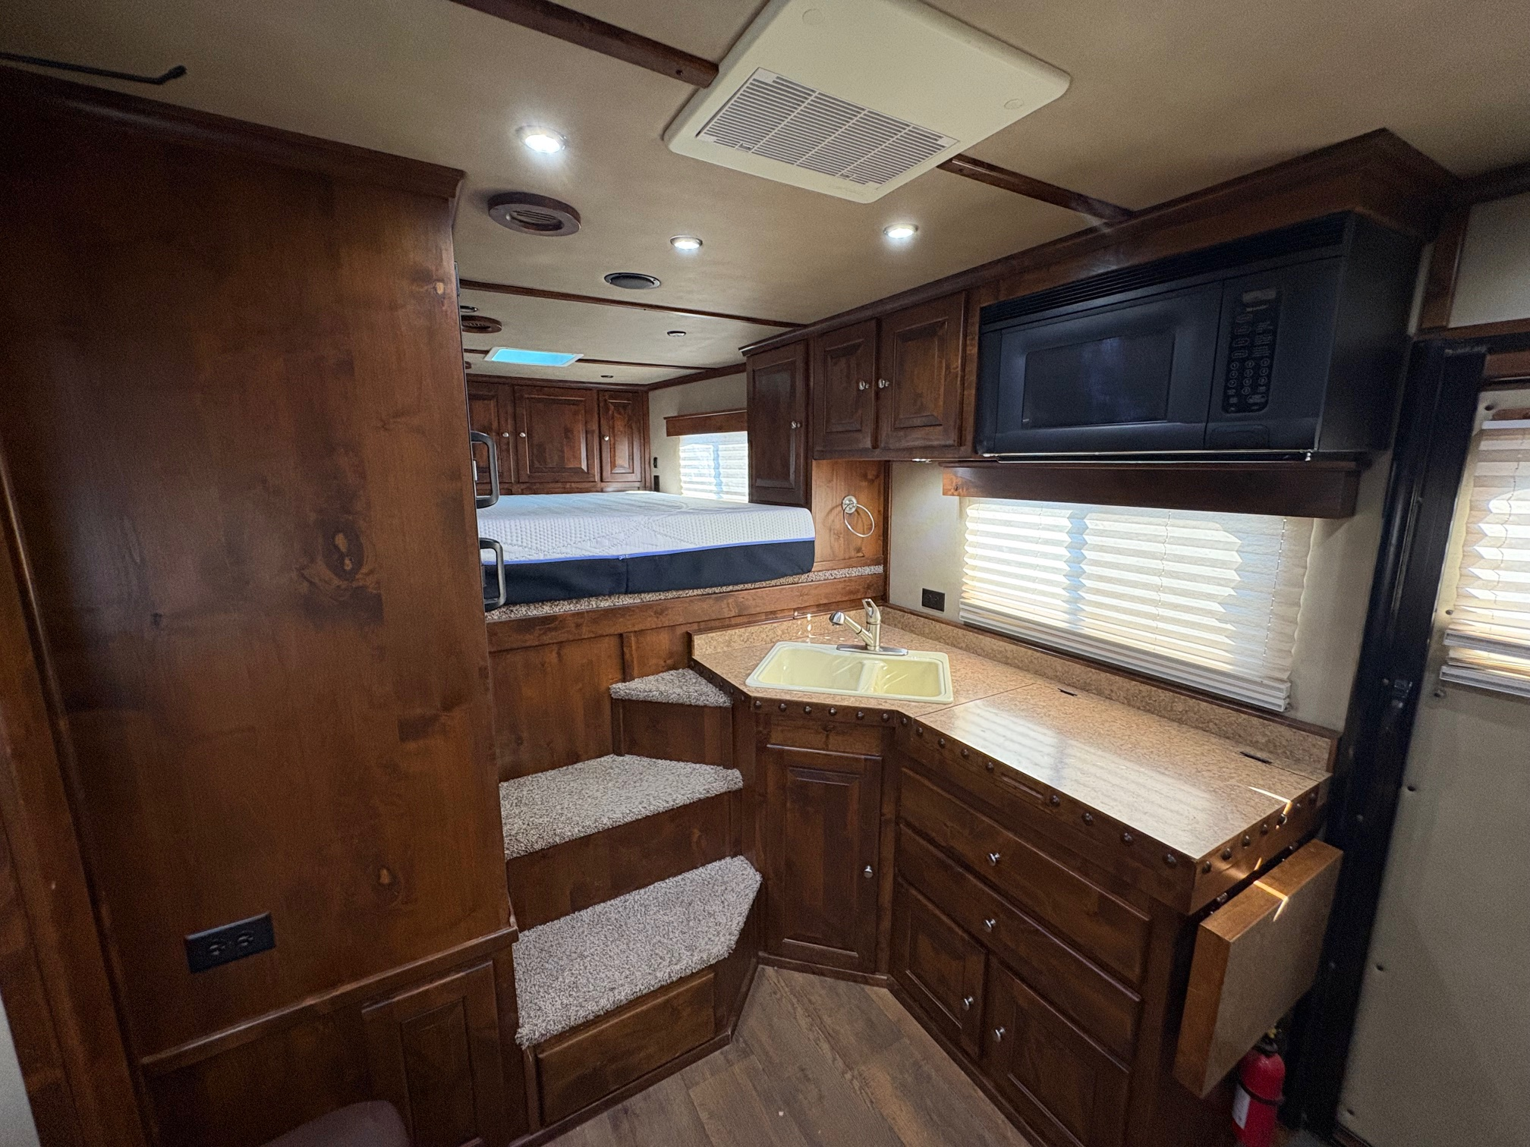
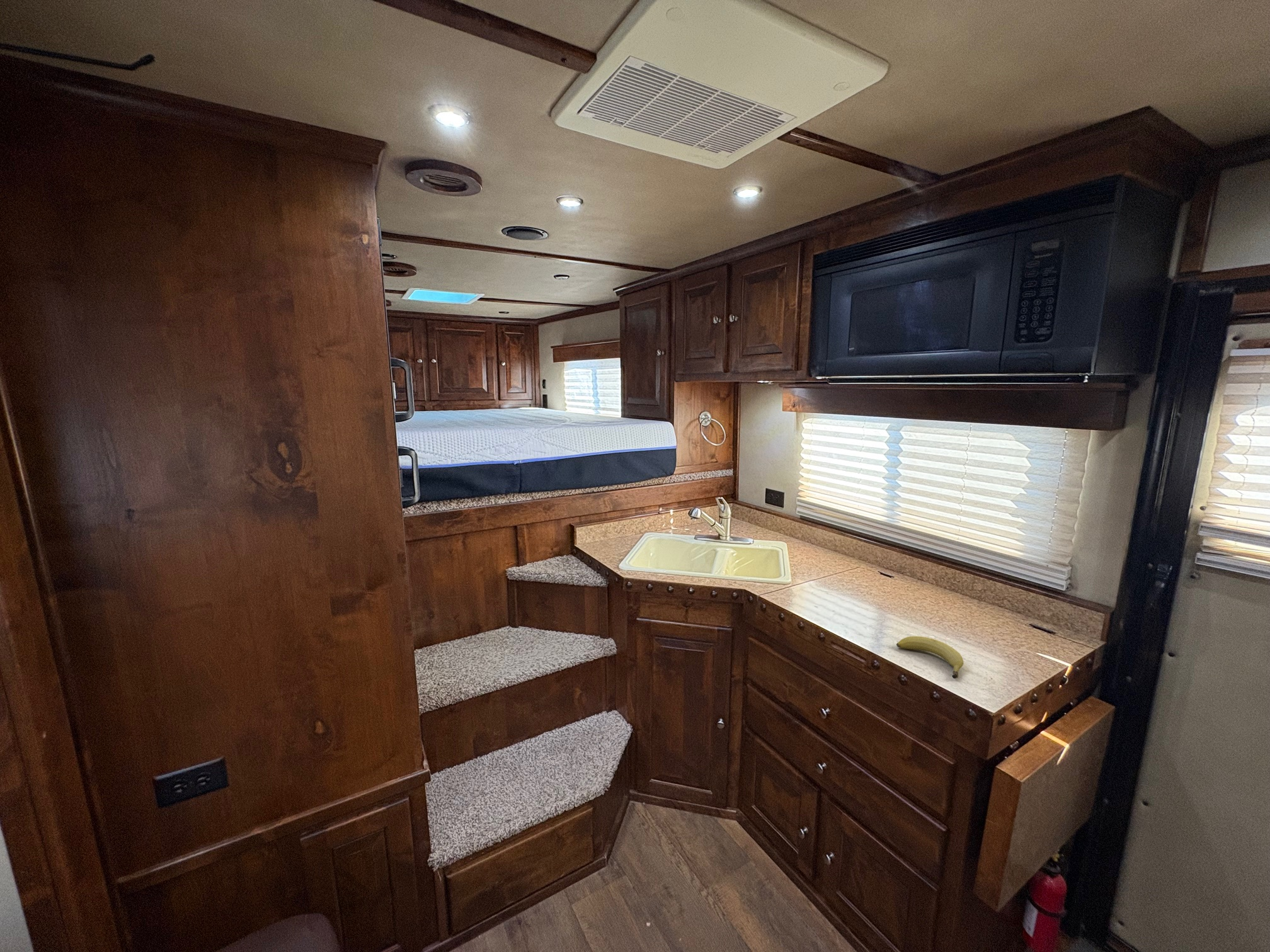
+ fruit (934, 652)
